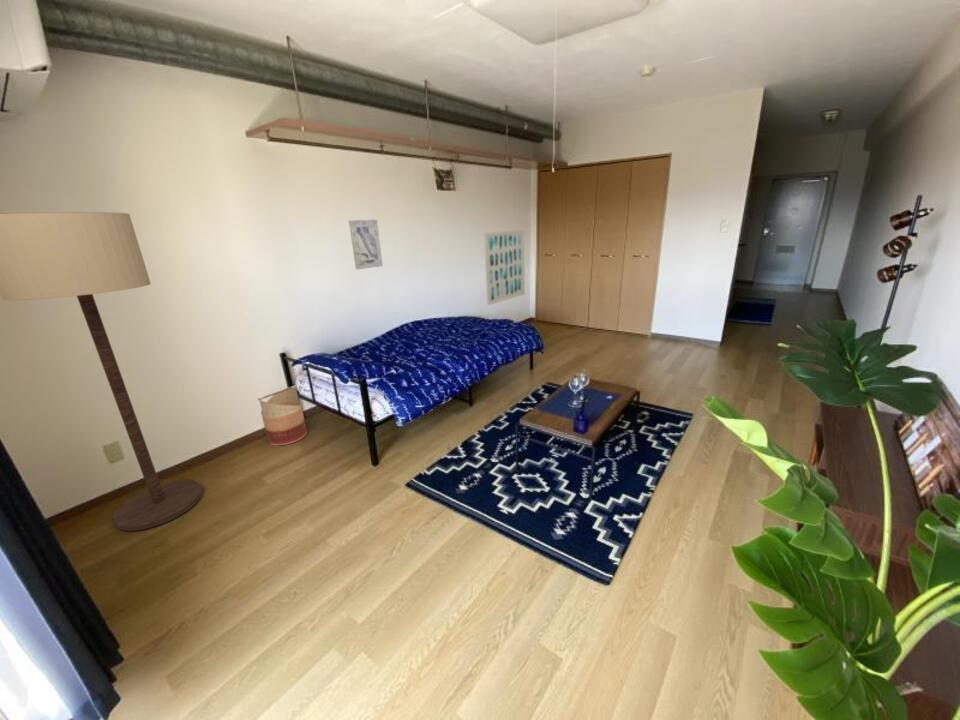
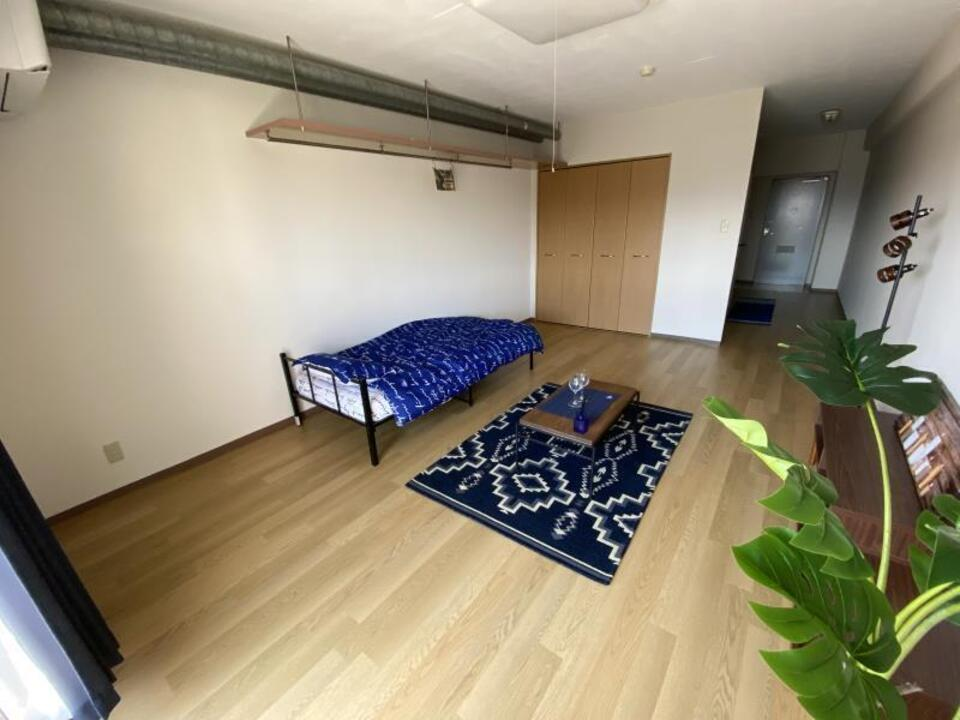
- wall art (506, 266)
- wall art (366, 244)
- basket (282, 414)
- floor lamp (115, 378)
